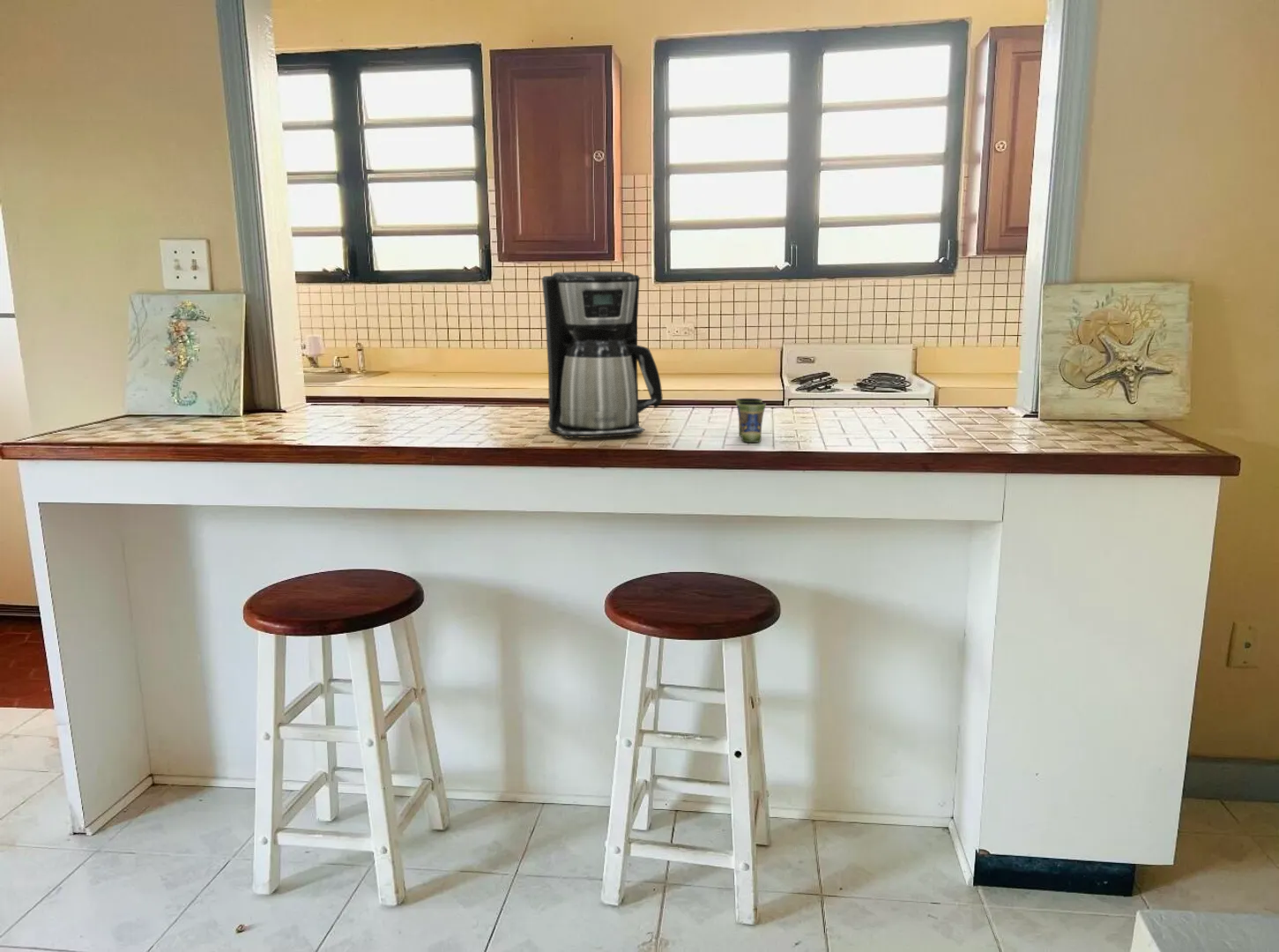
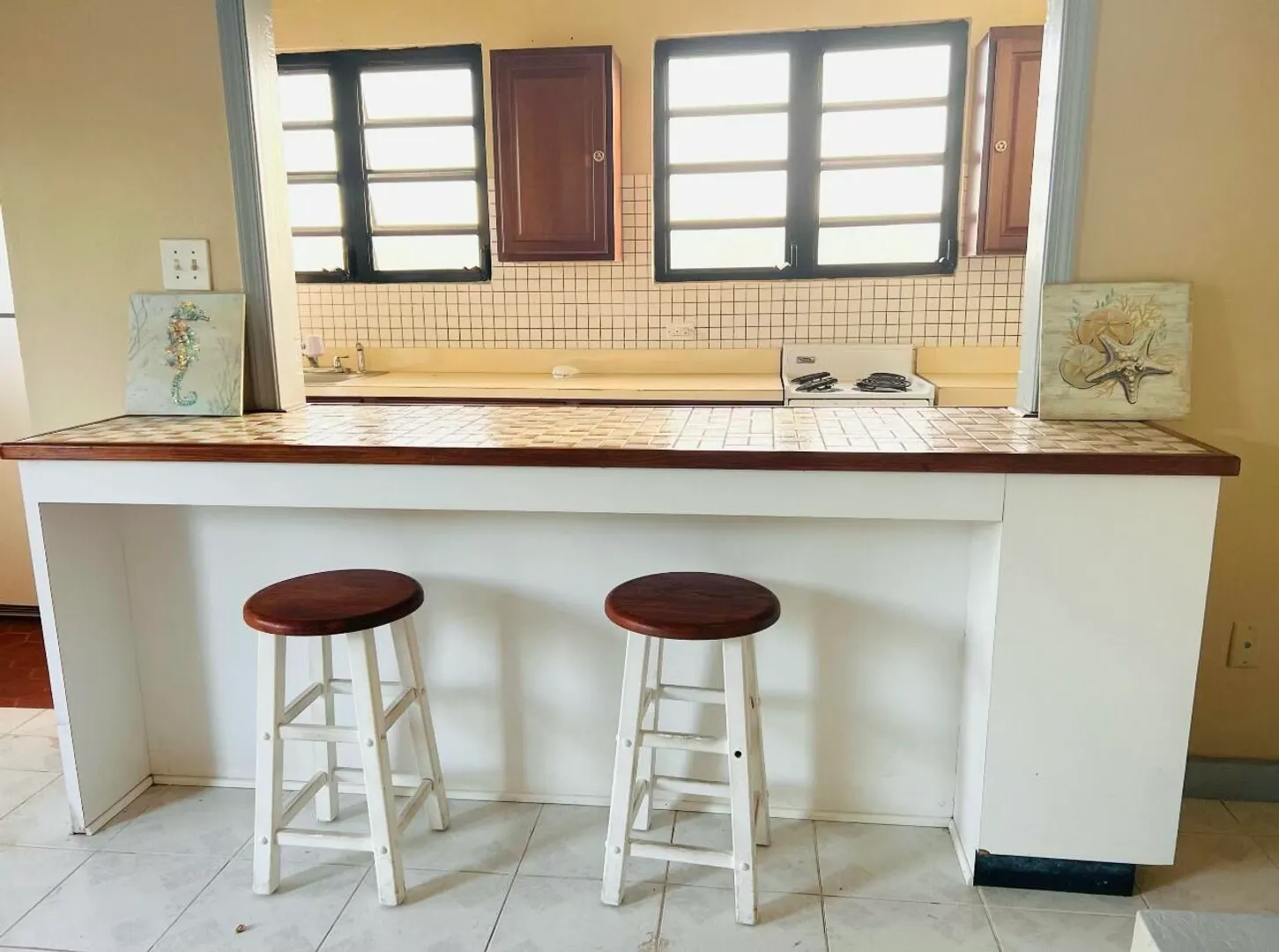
- cup (749, 420)
- coffee maker (603, 351)
